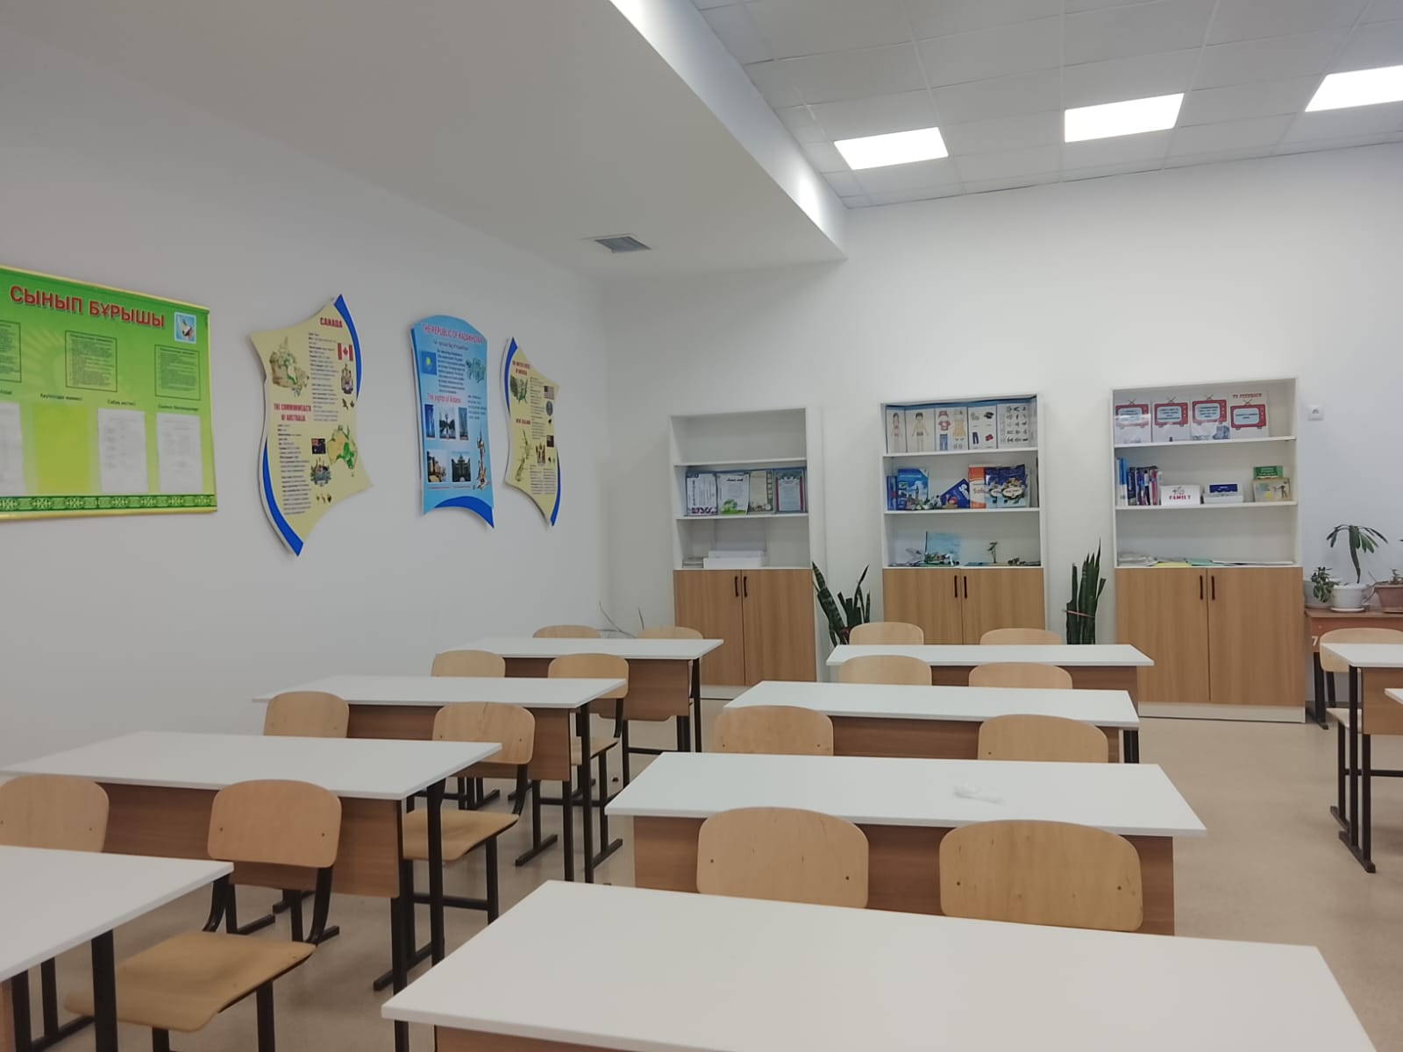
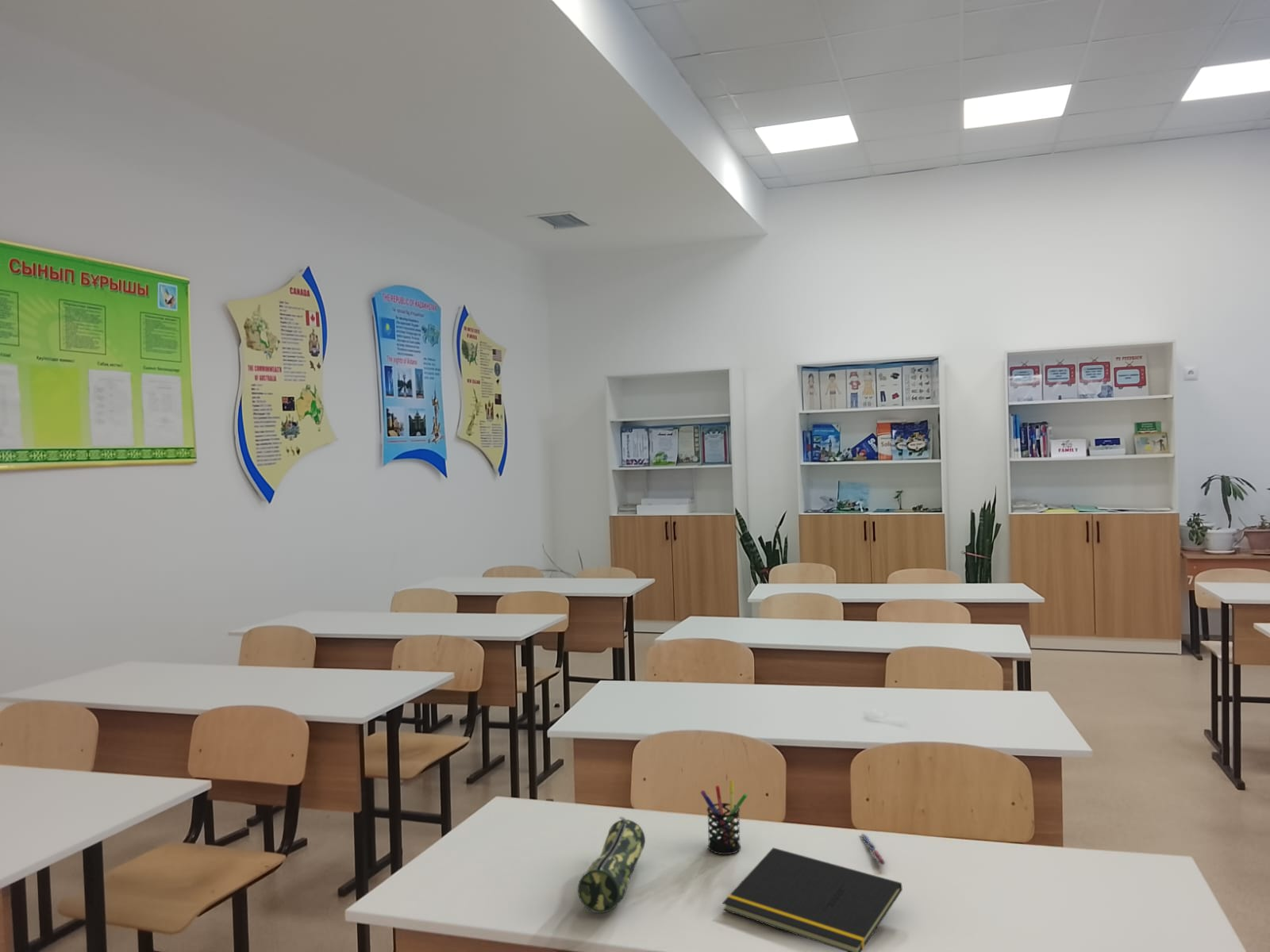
+ pencil case (614, 863)
+ notepad (811, 896)
+ pen (872, 847)
+ pen holder (726, 815)
